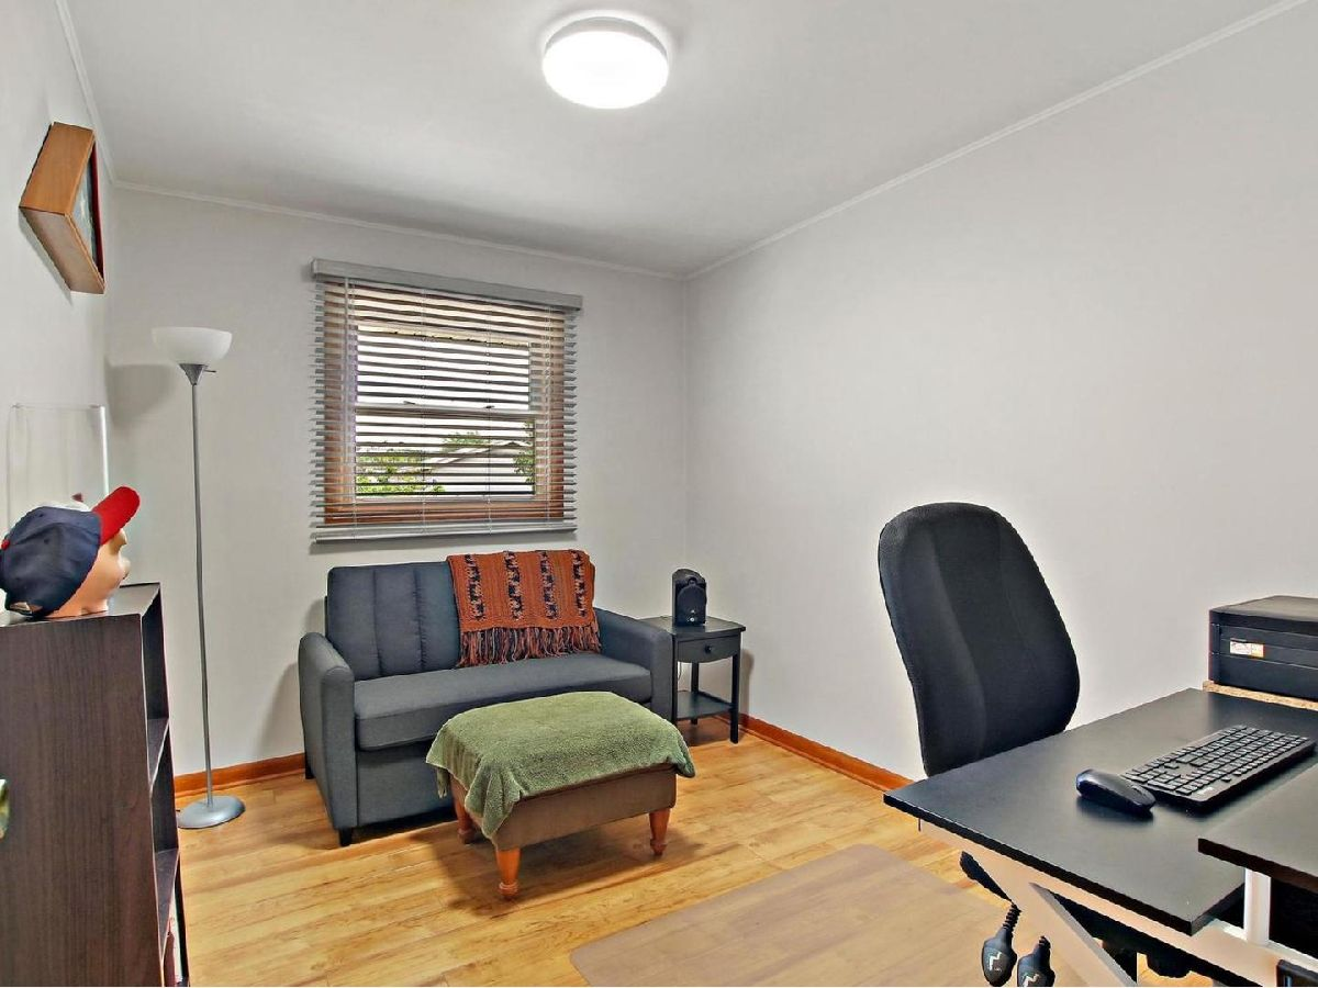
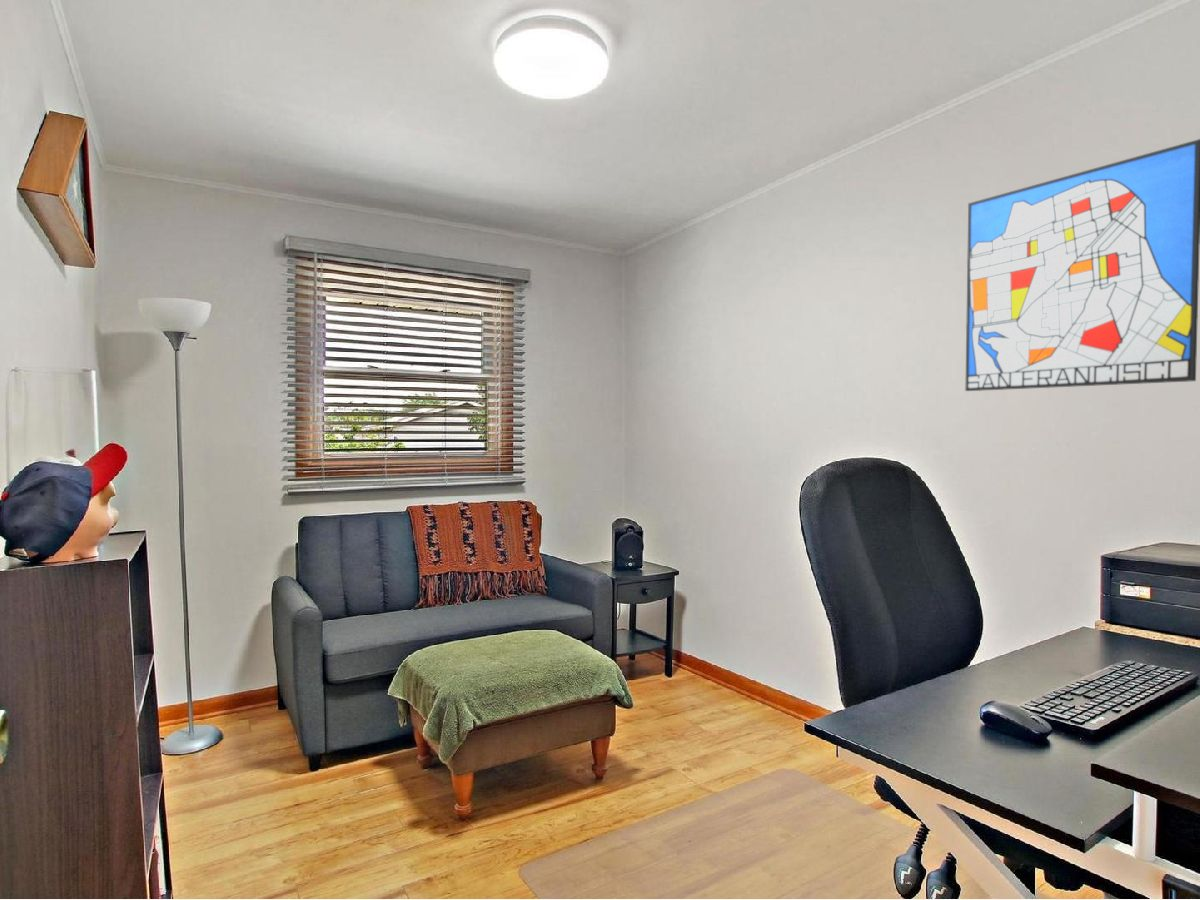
+ wall art (1068, 281)
